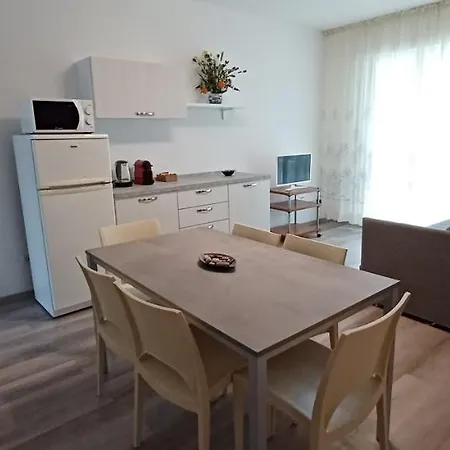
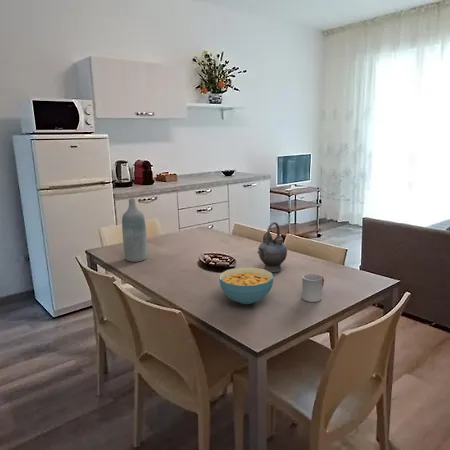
+ cup (314, 286)
+ teapot (270, 247)
+ bottle (134, 229)
+ cereal bowl (246, 288)
